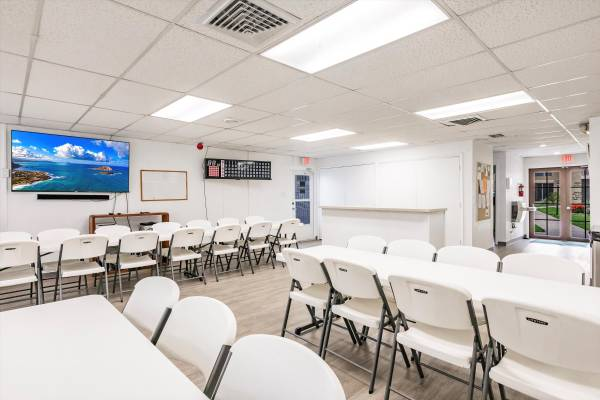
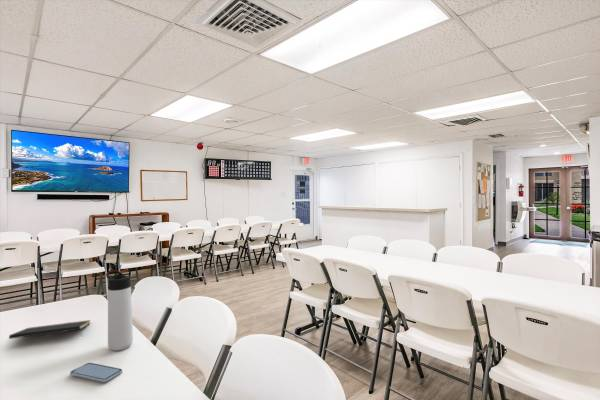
+ thermos bottle (117, 309)
+ notepad (53, 328)
+ smartphone (96, 371)
